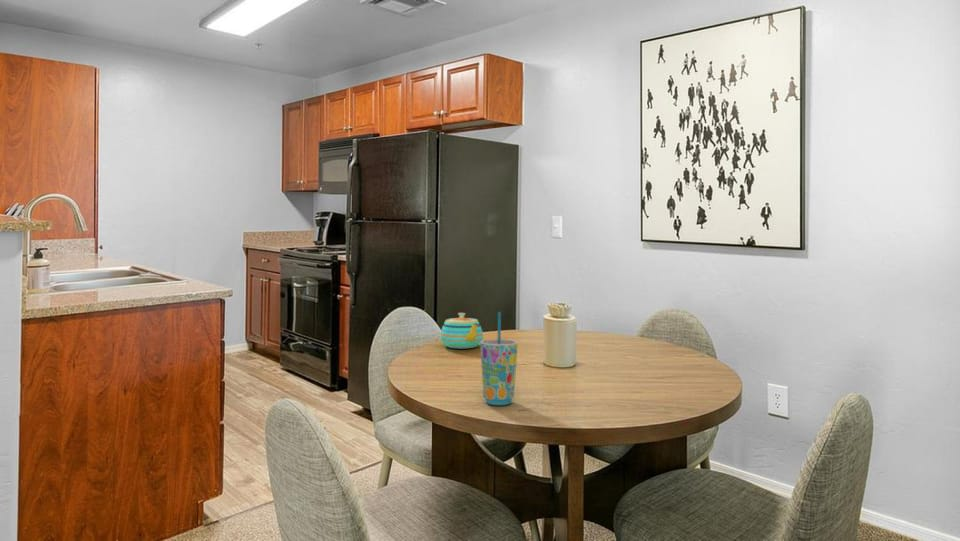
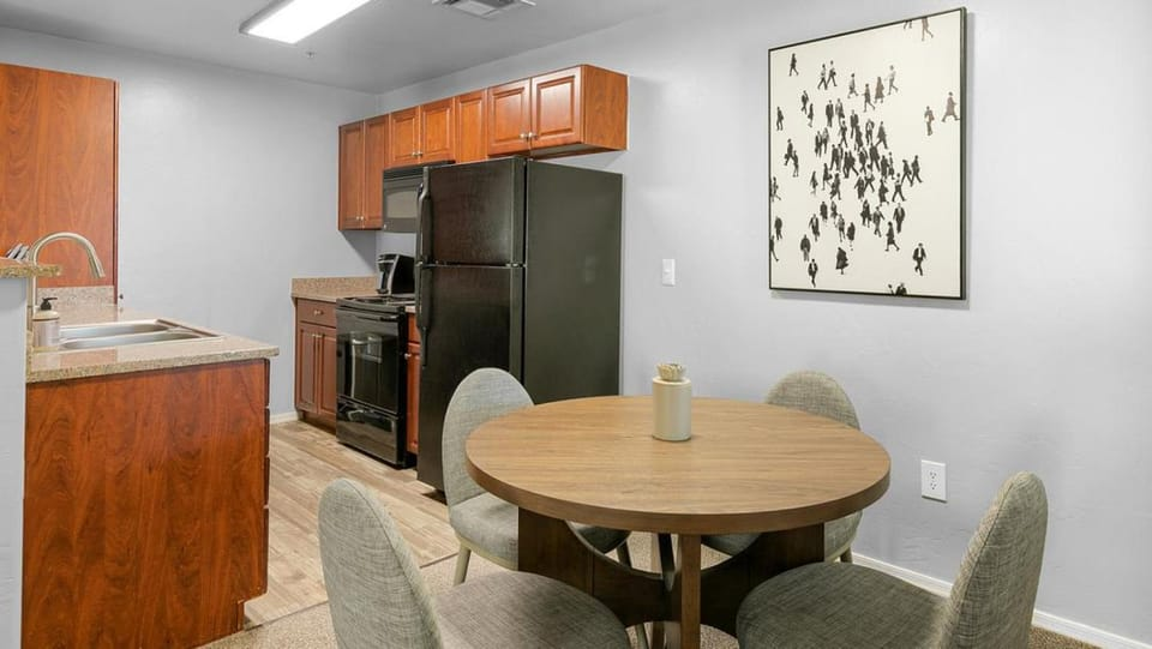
- cup (498, 357)
- teapot (462, 329)
